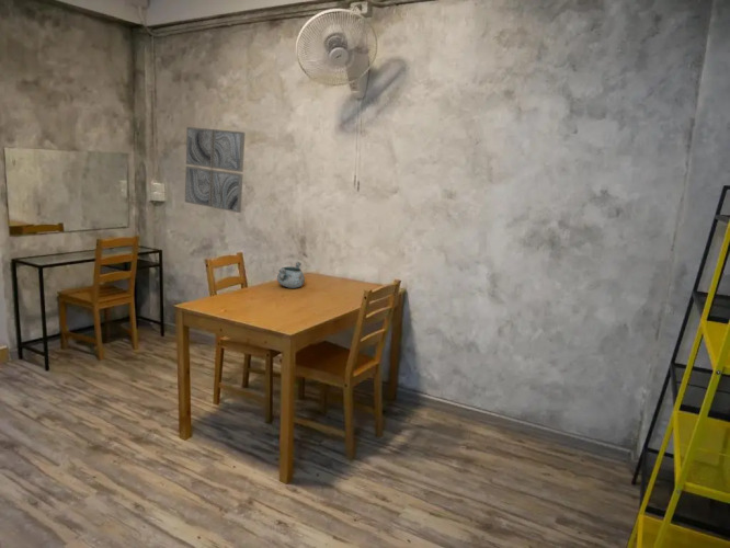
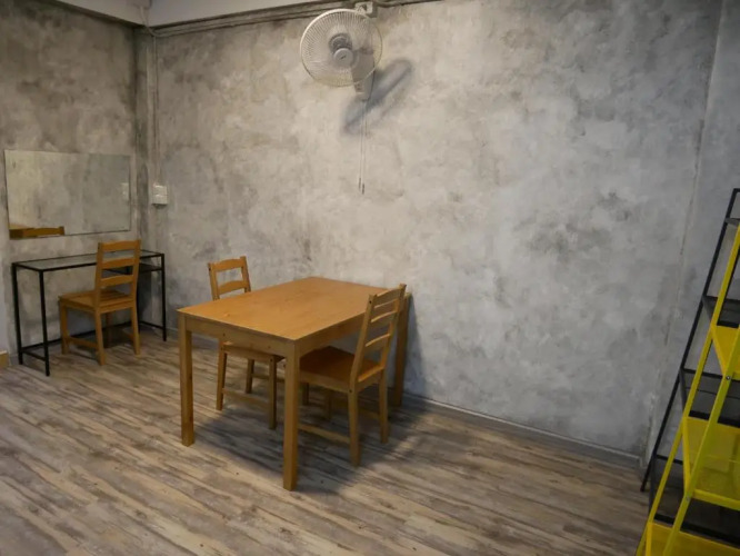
- wall art (213, 170)
- decorative bowl (290, 275)
